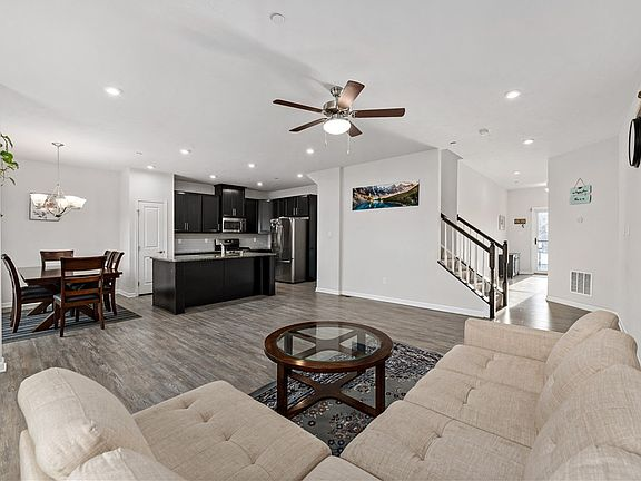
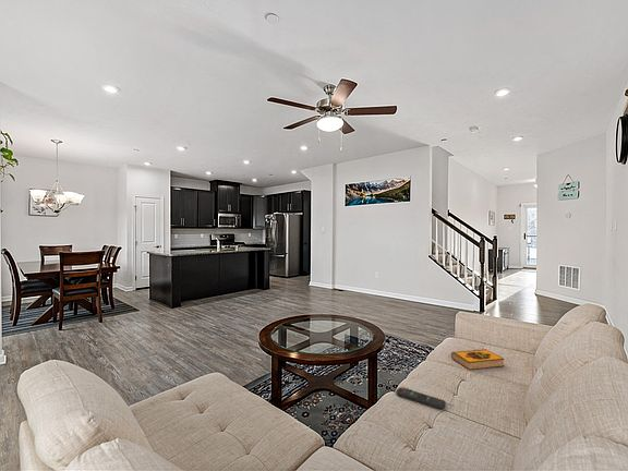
+ remote control (420, 397)
+ hardback book (476, 358)
